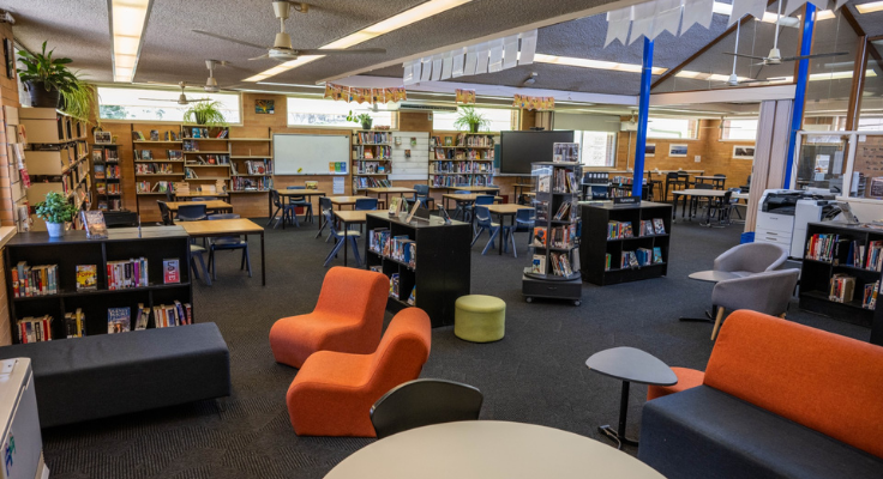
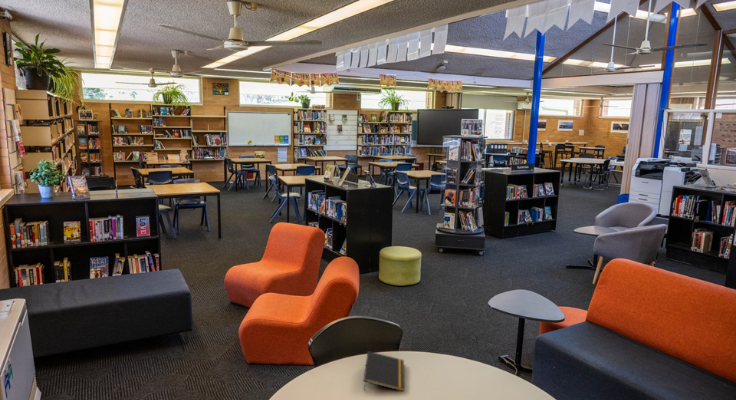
+ notepad (384, 370)
